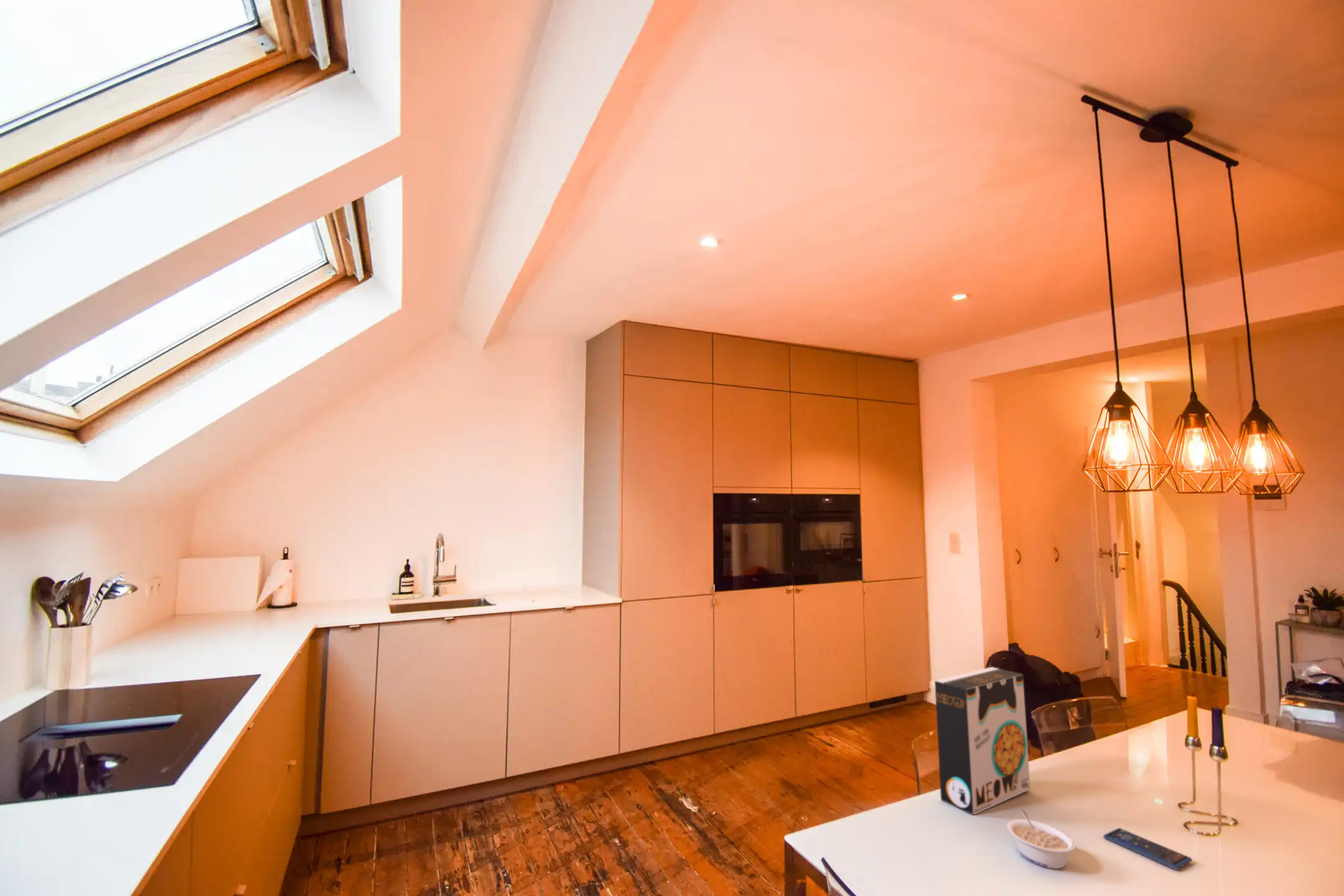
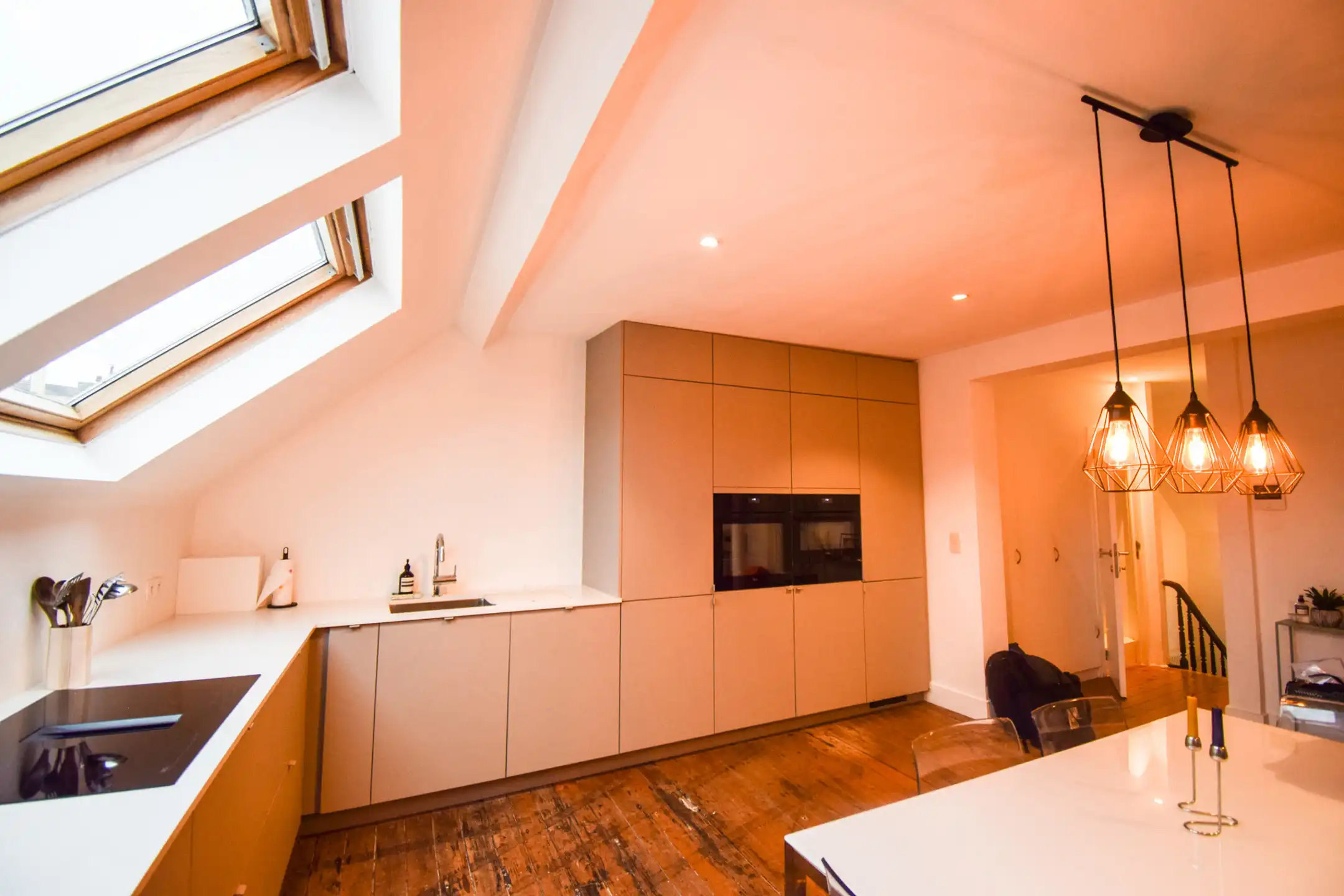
- cereal box (982, 735)
- smartphone (1146, 847)
- legume (1038, 842)
